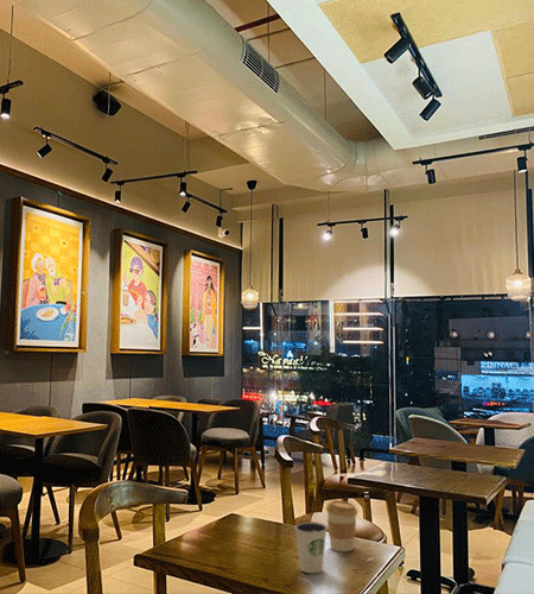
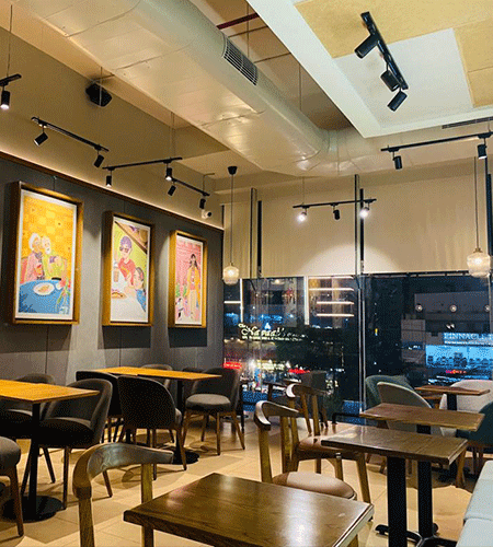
- coffee cup (342, 524)
- dixie cup (311, 548)
